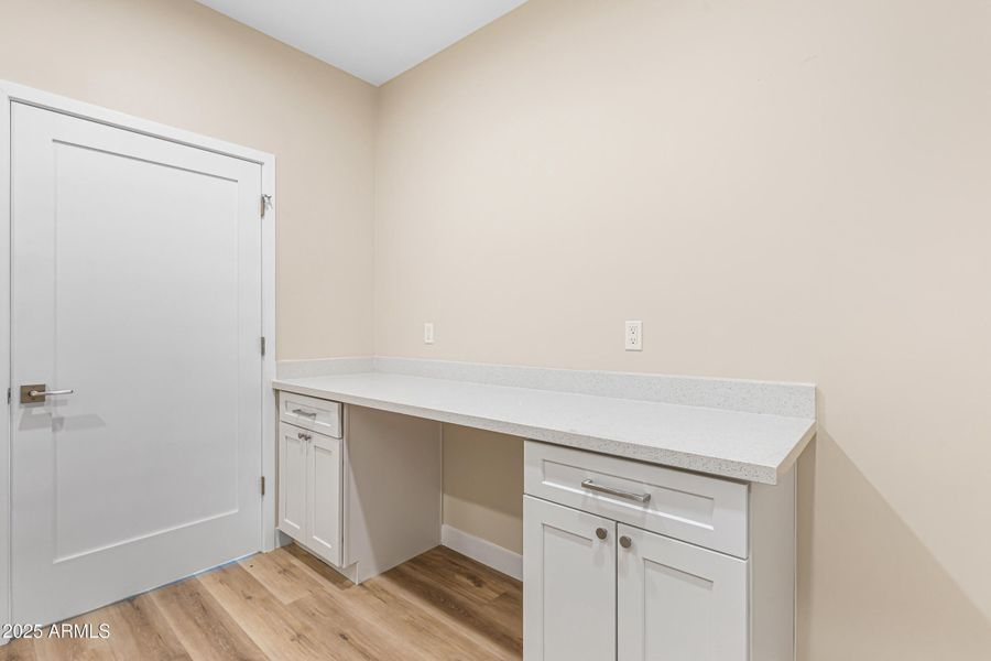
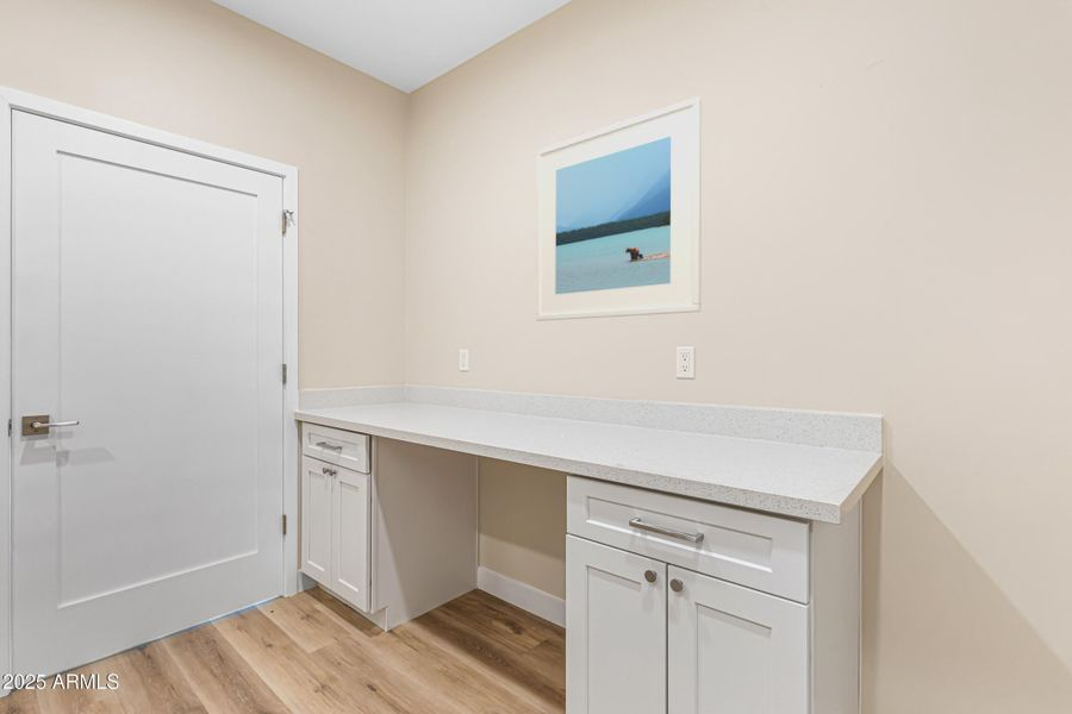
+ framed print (609, 221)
